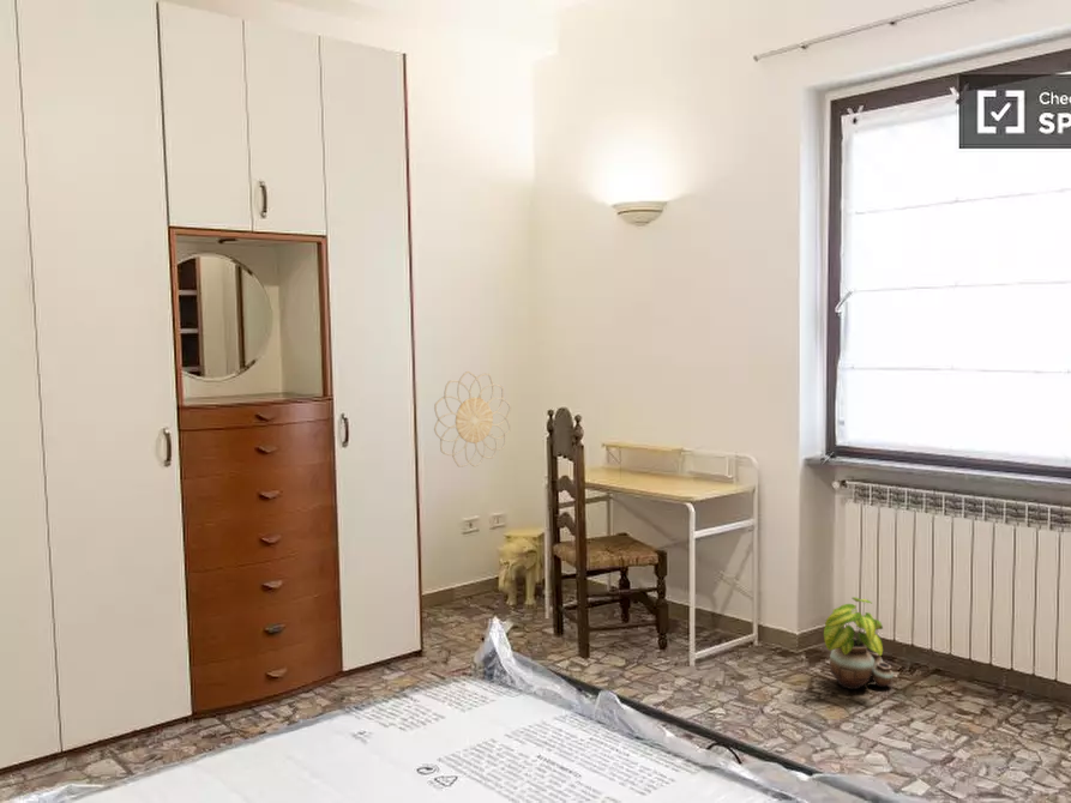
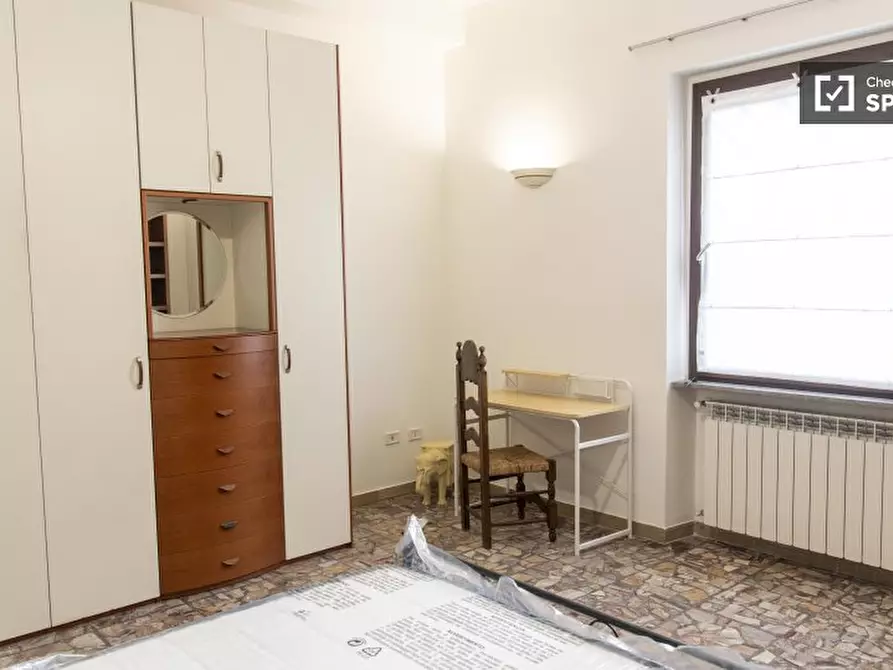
- potted plant (859, 642)
- decorative wall piece (473, 418)
